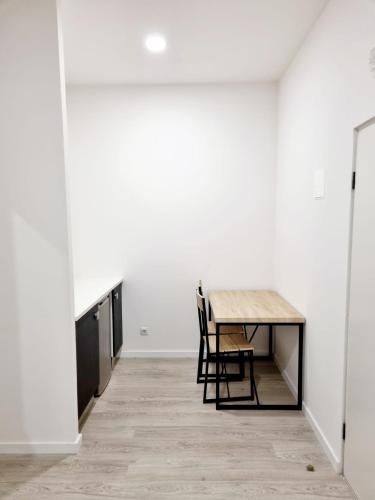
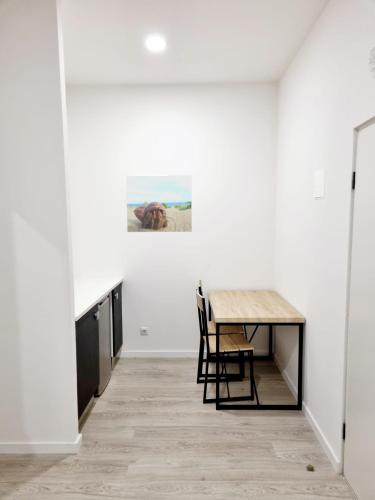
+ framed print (159, 204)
